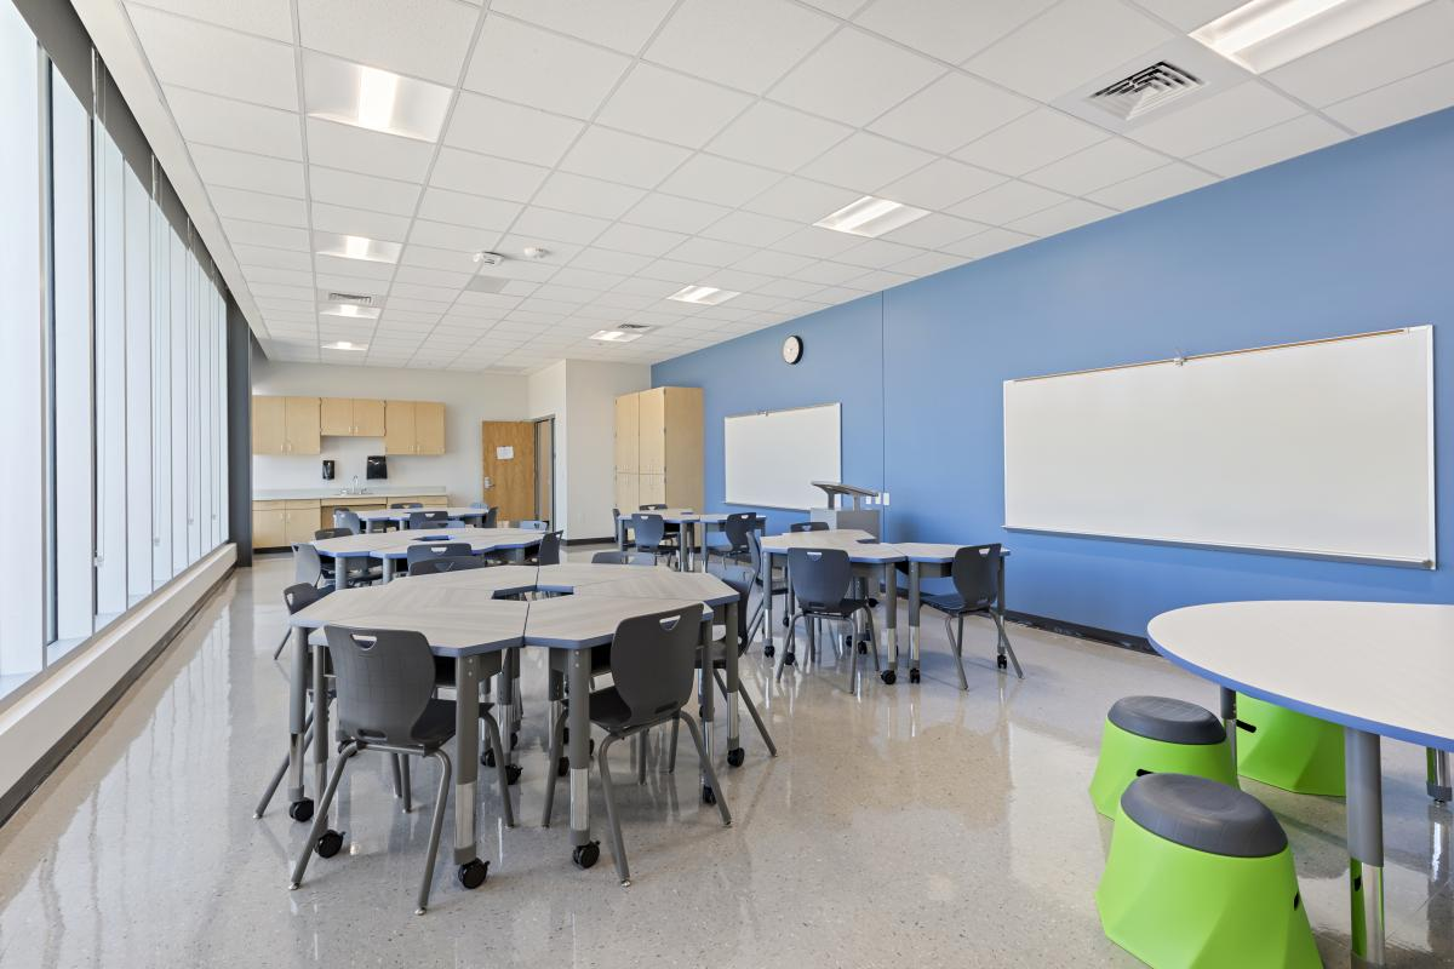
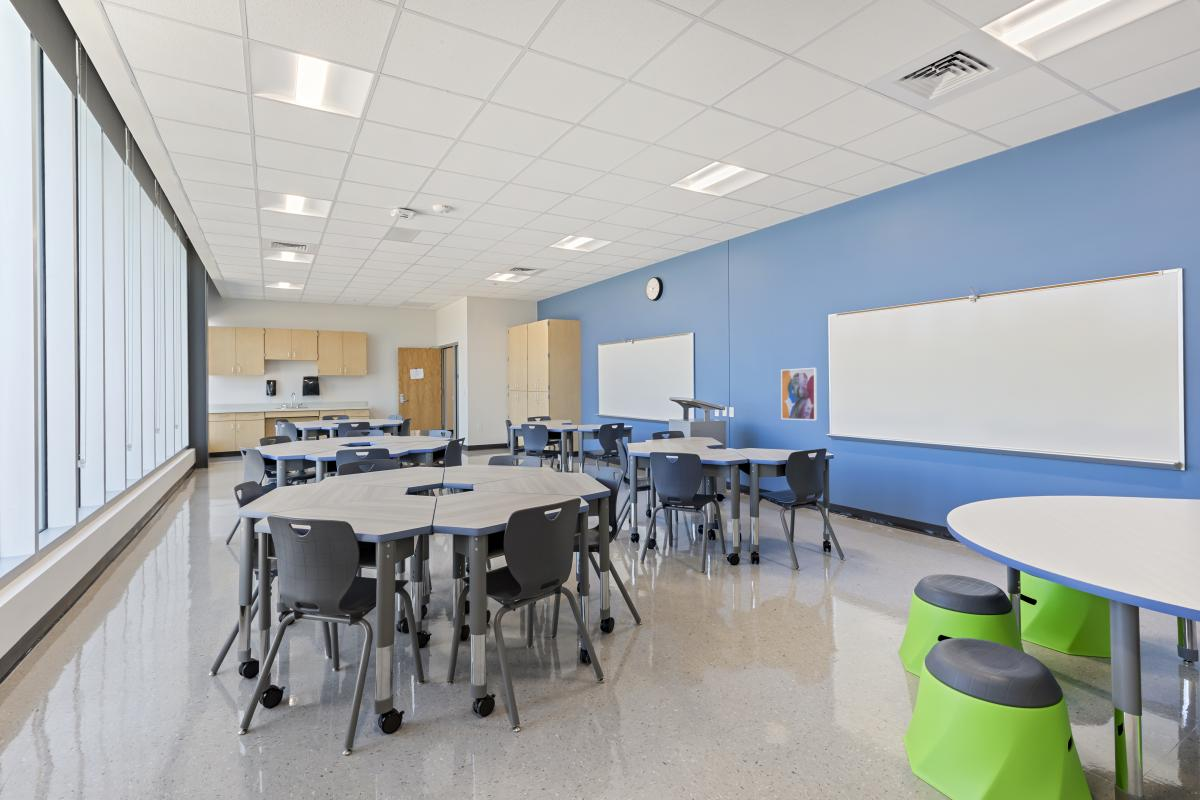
+ wall art (798, 394)
